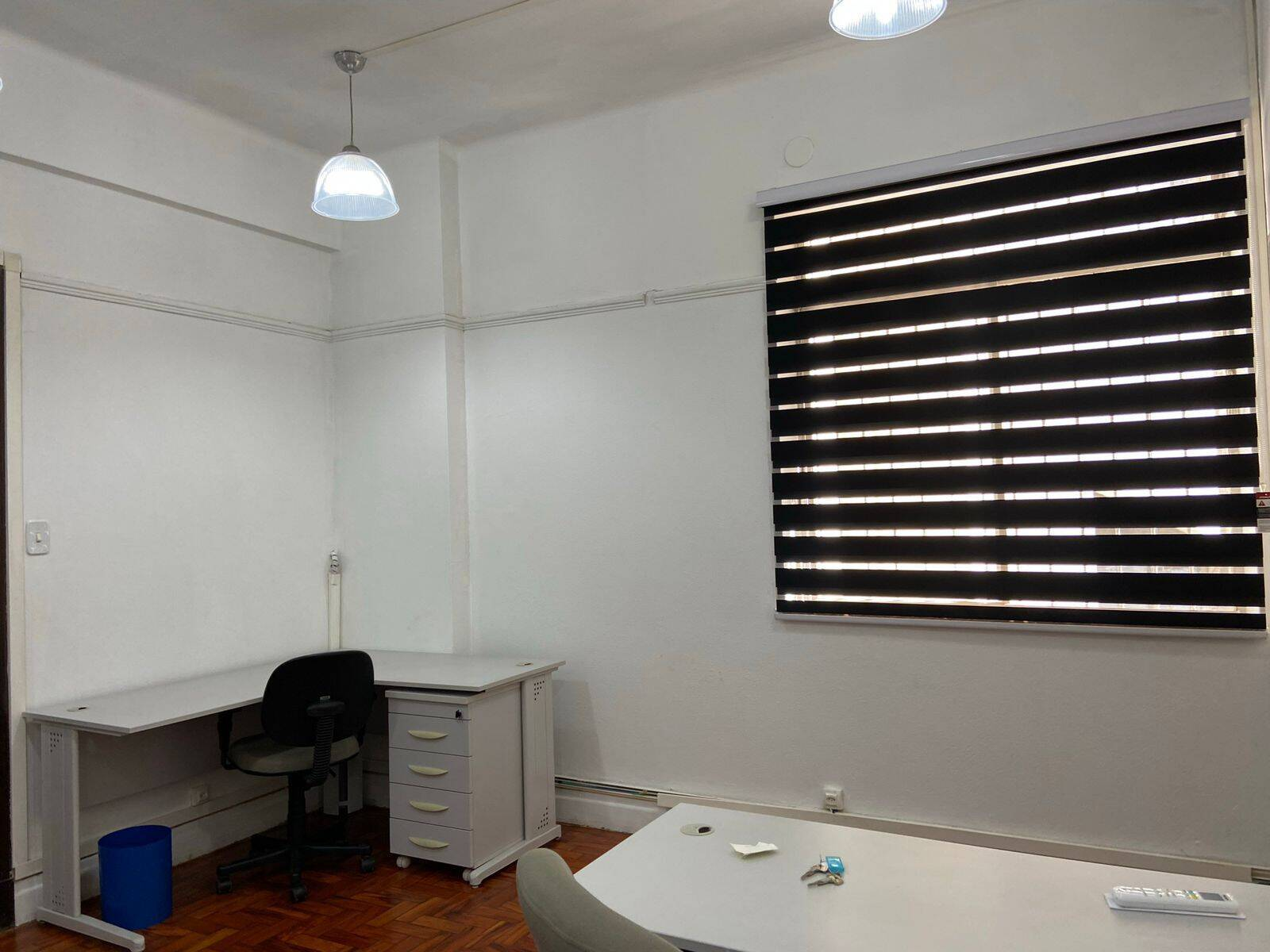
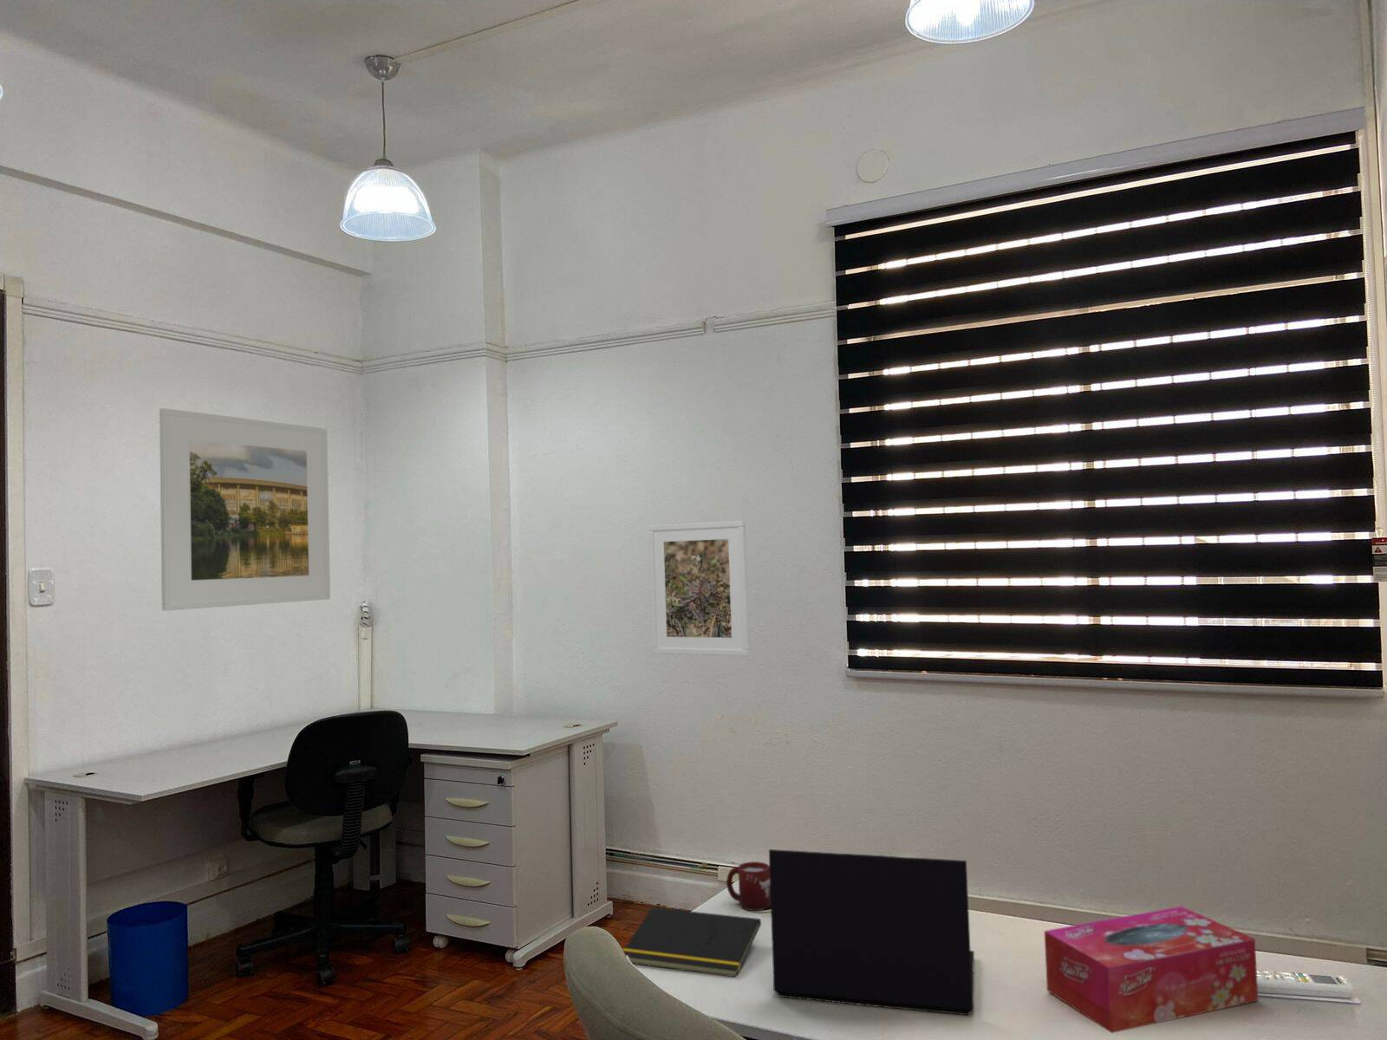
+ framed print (697, 589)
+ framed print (251, 511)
+ laptop (875, 905)
+ notepad (691, 939)
+ cup (747, 885)
+ tissue box (1149, 965)
